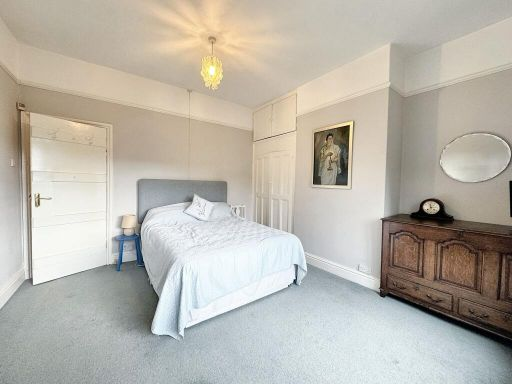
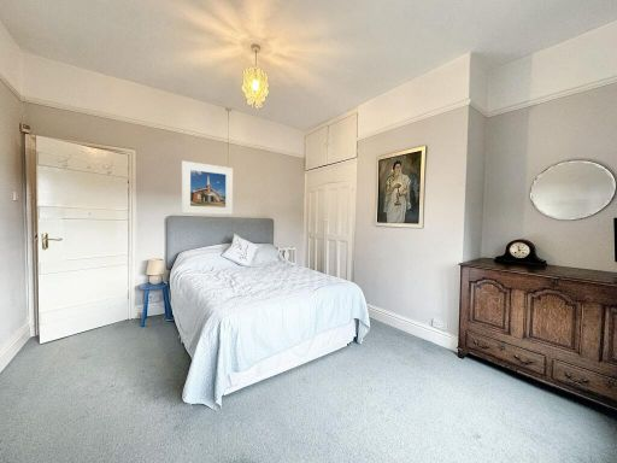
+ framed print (208, 189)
